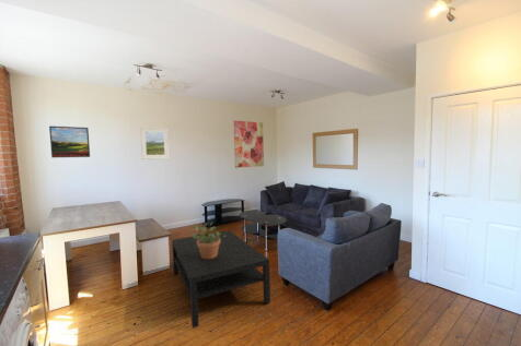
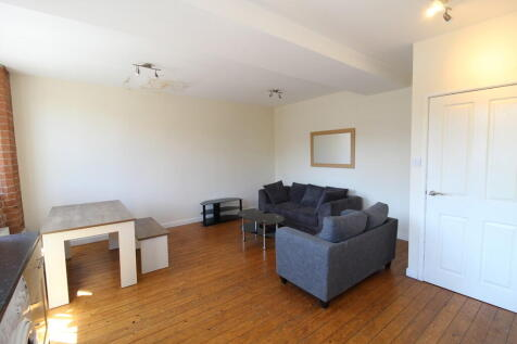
- coffee table (215, 267)
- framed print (154, 143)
- wall art (248, 144)
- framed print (70, 142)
- potted plant (210, 240)
